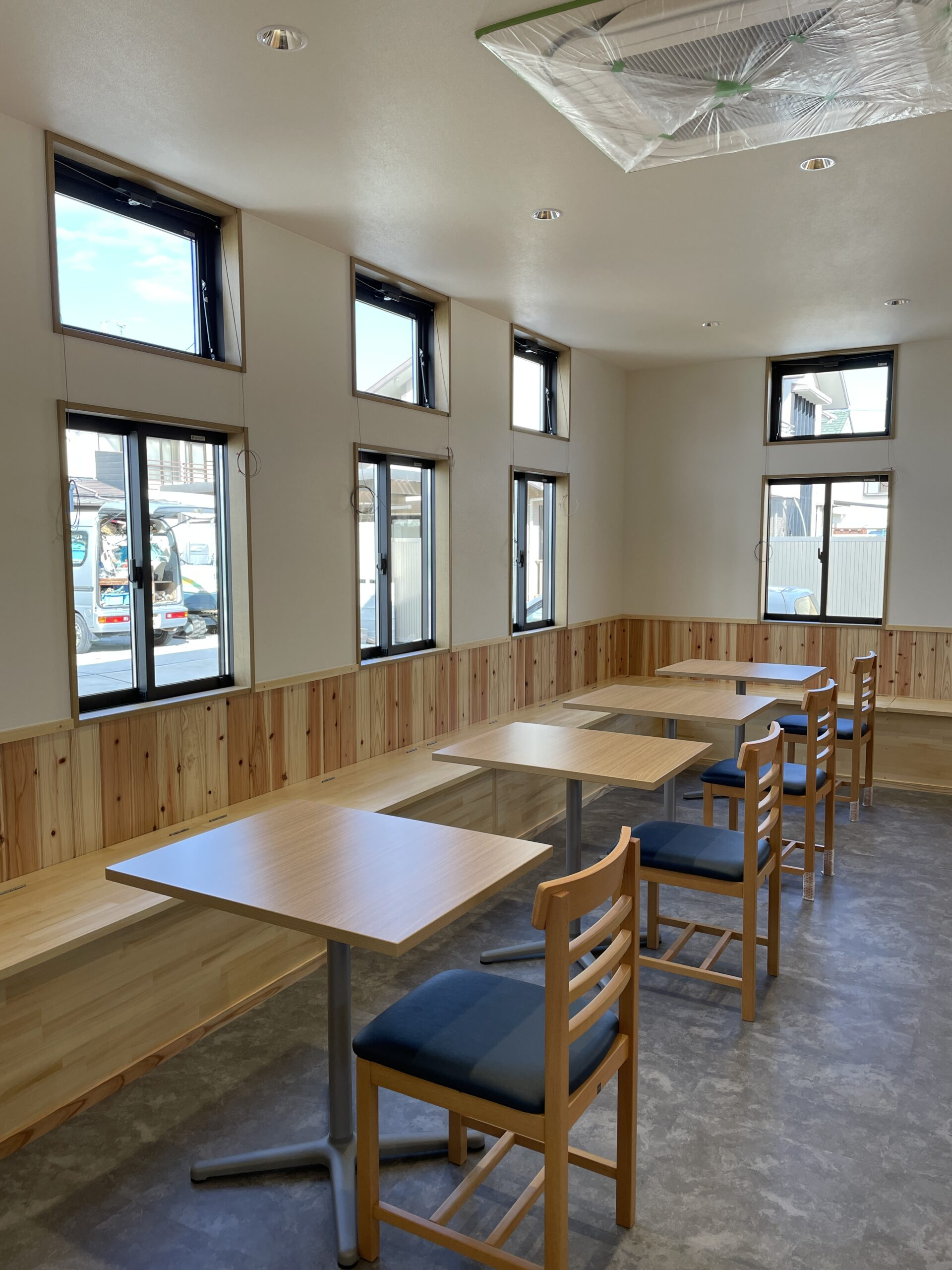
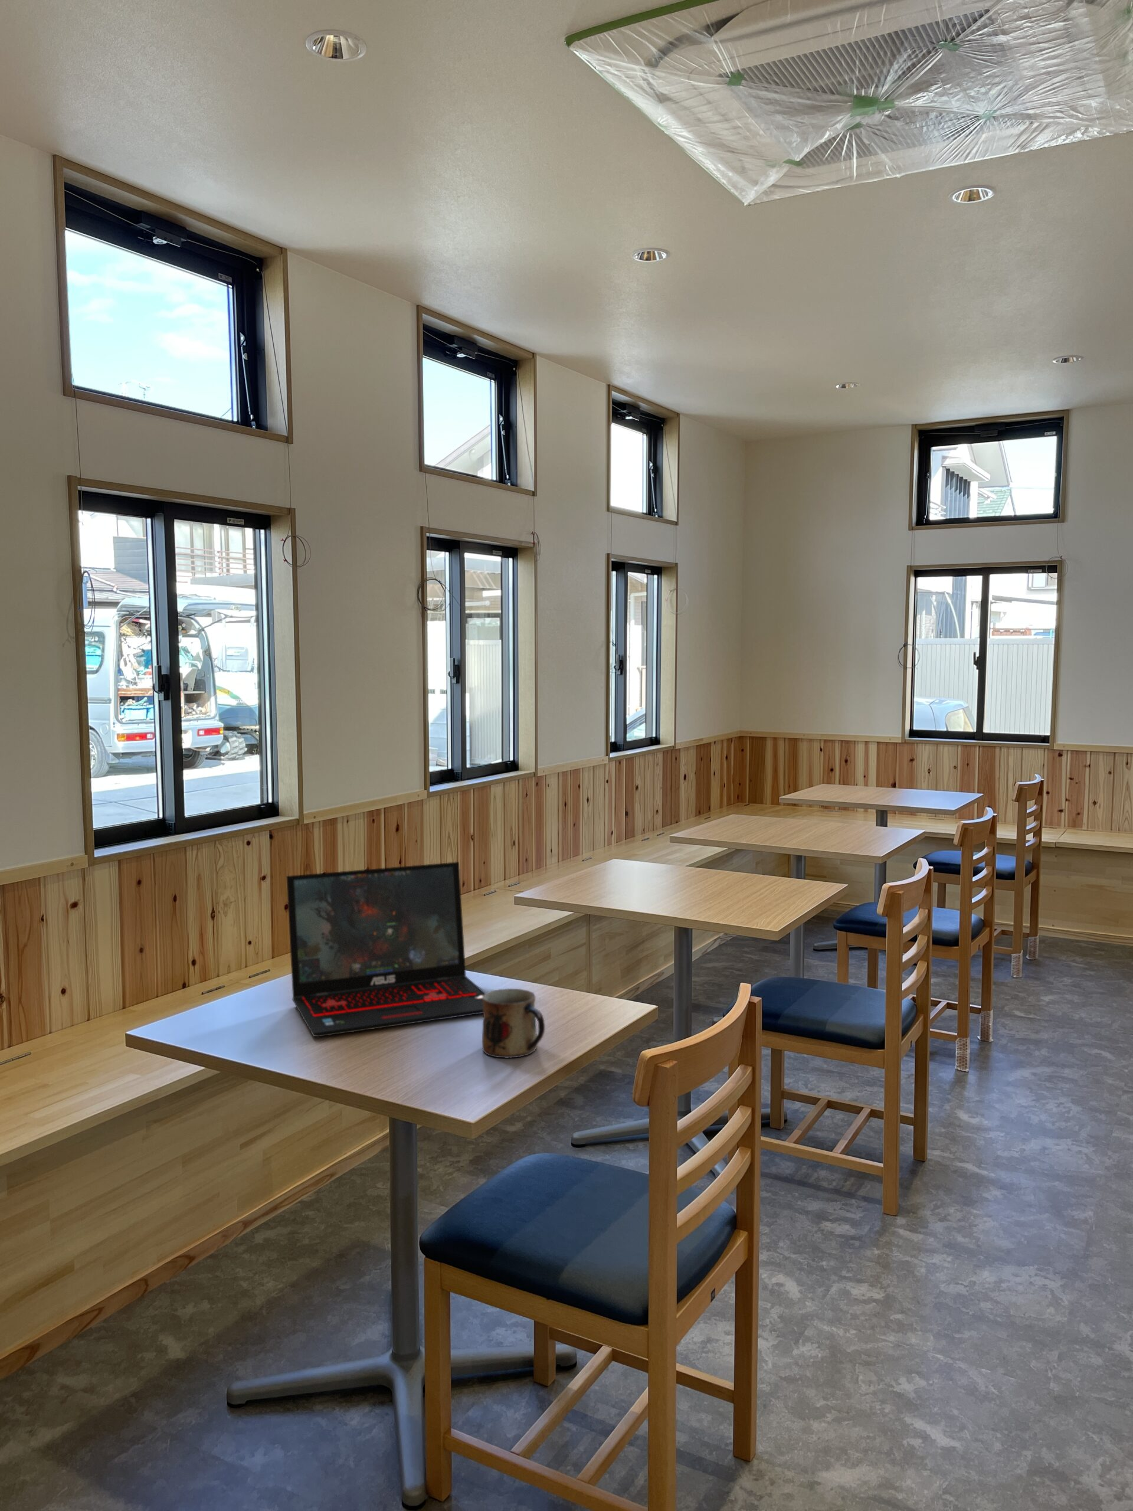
+ laptop (392, 943)
+ mug (513, 1022)
